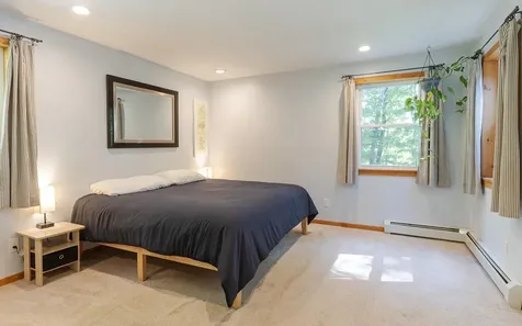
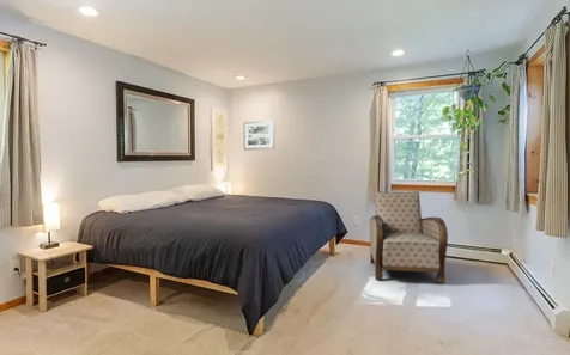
+ wall art (259, 135)
+ armchair (404, 232)
